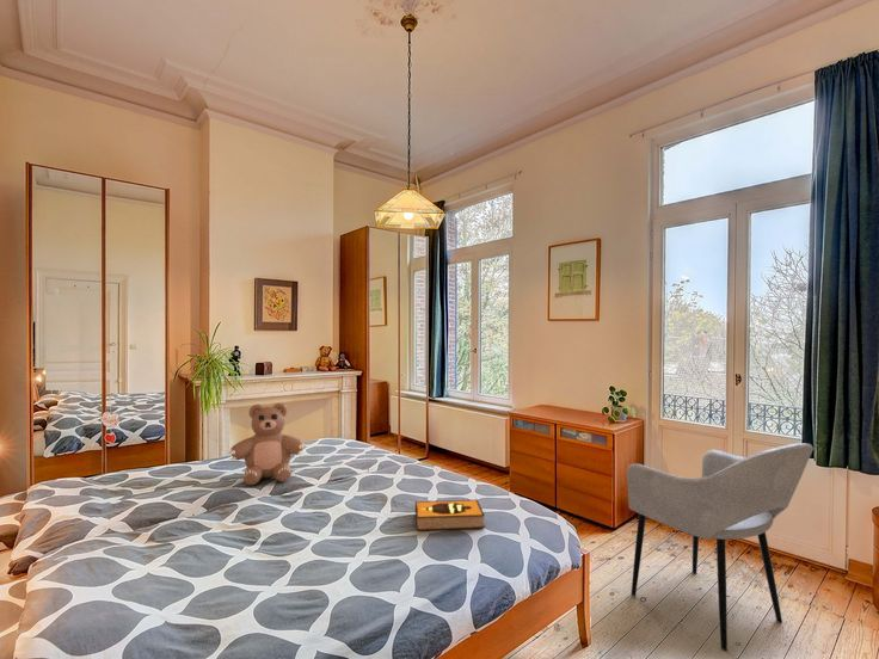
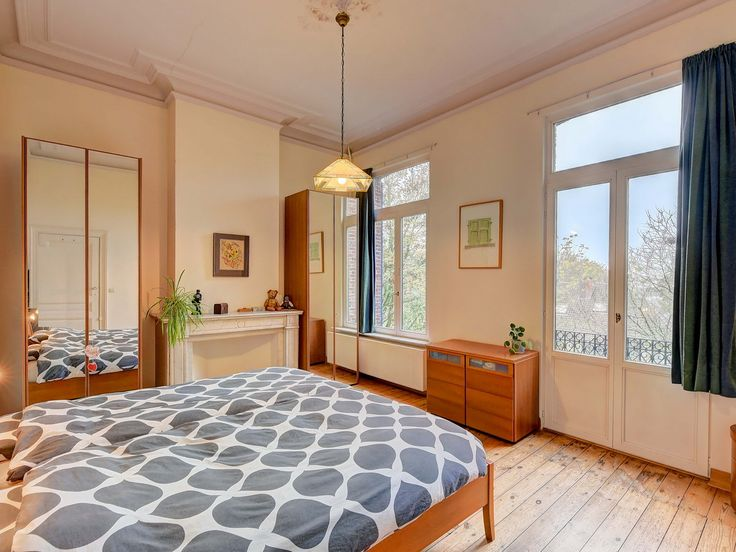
- teddy bear (268, 441)
- armchair (719, 522)
- hardback book (448, 512)
